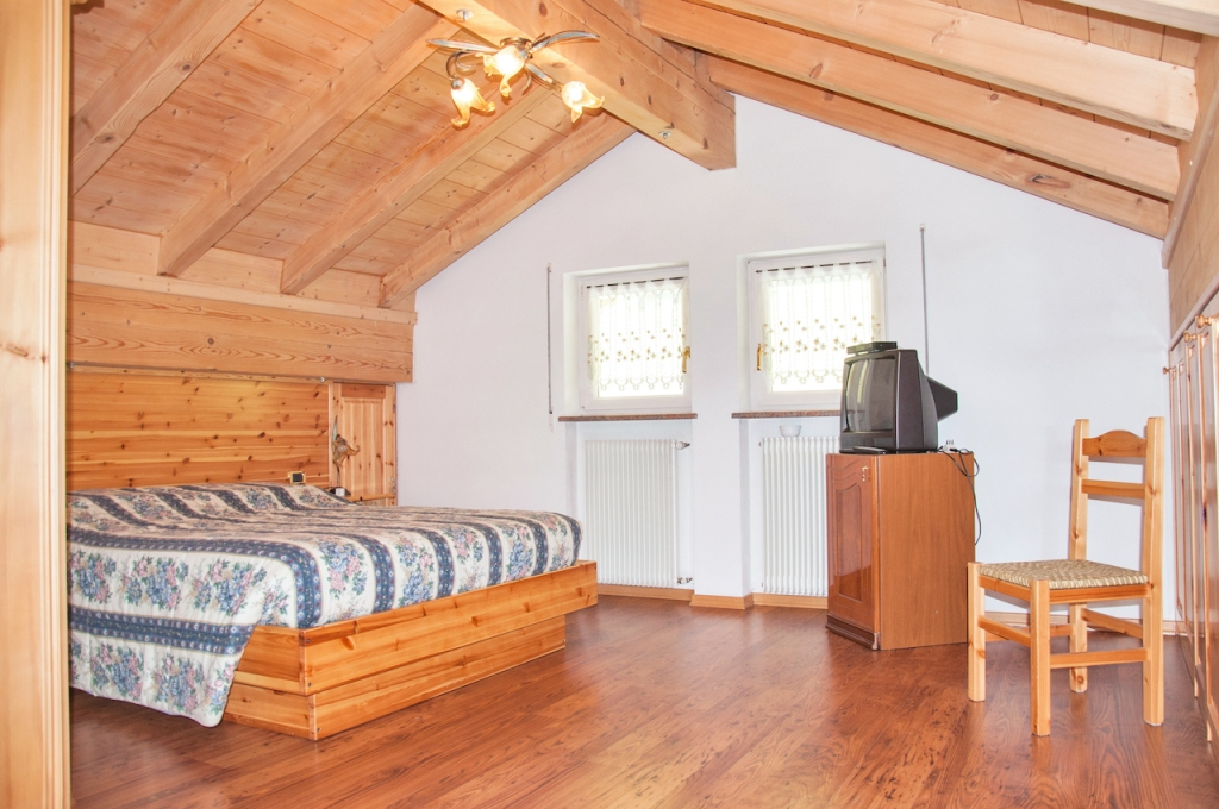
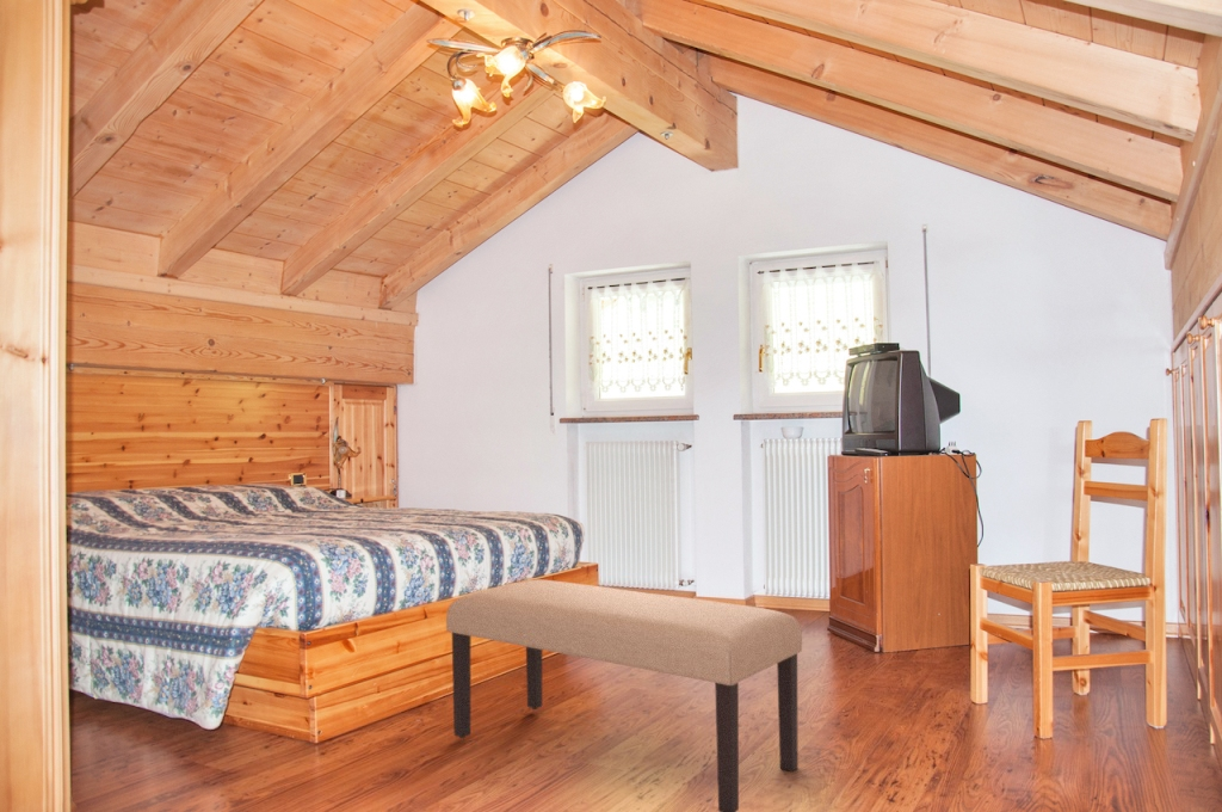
+ bench (615, 663)
